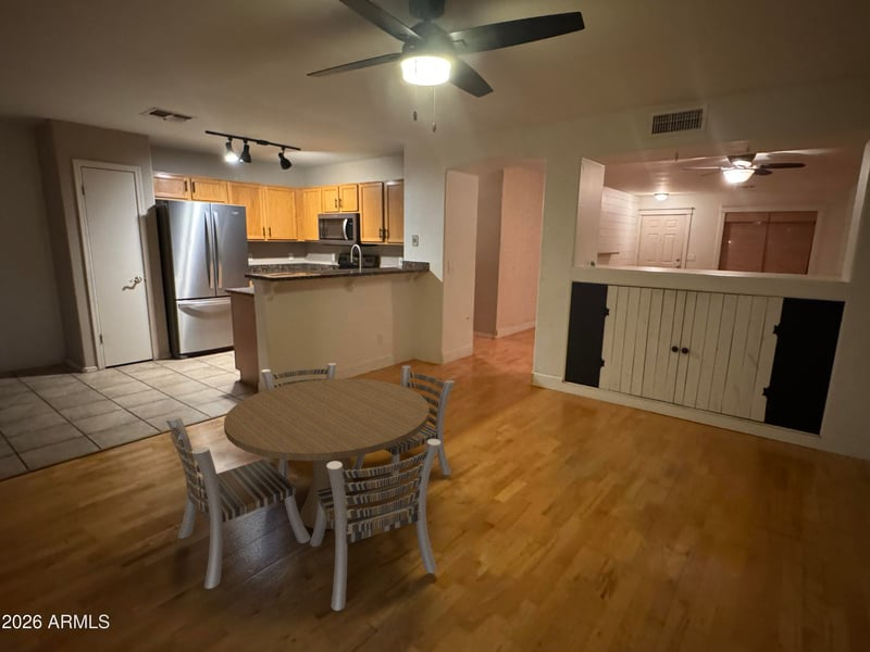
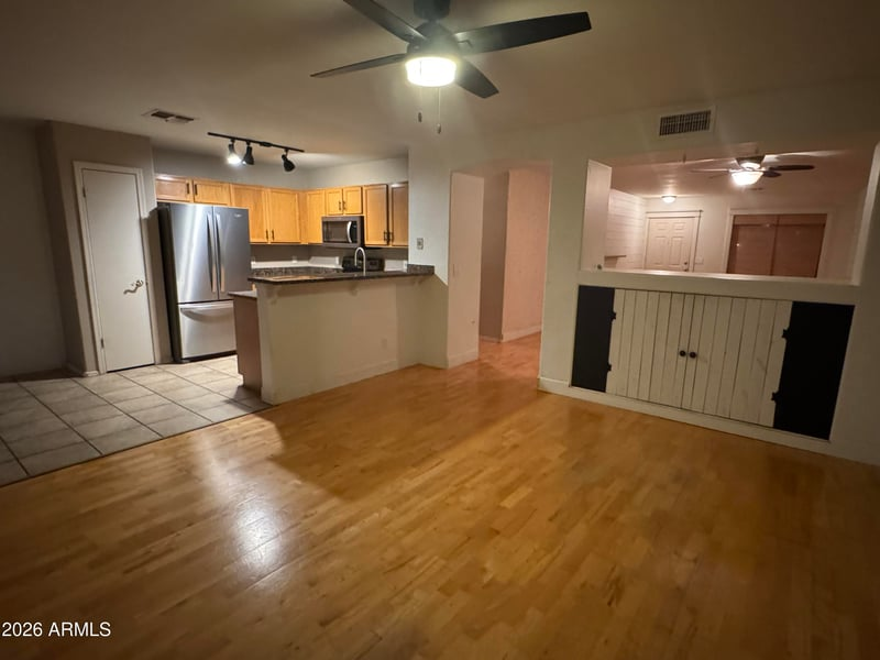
- dining table (334, 453)
